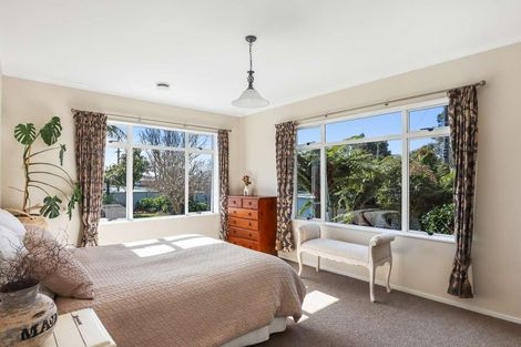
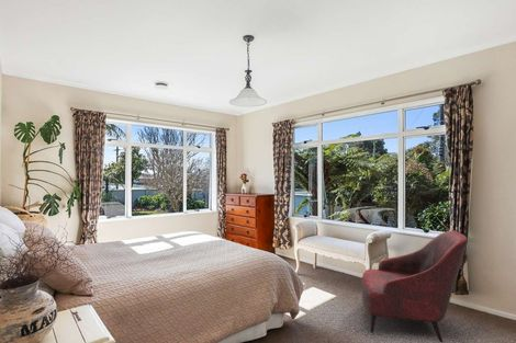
+ armchair (410, 275)
